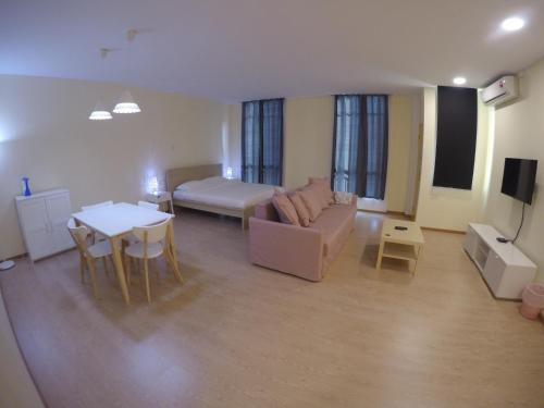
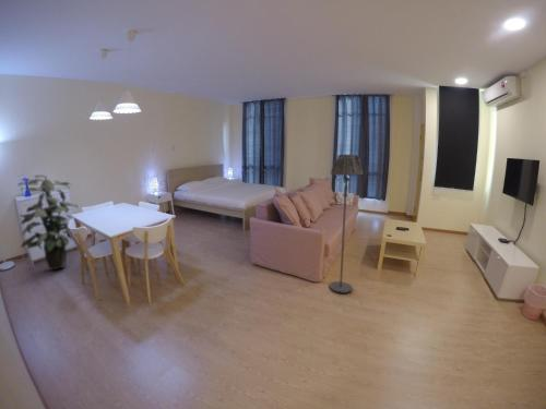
+ floor lamp (343, 222)
+ indoor plant (48, 222)
